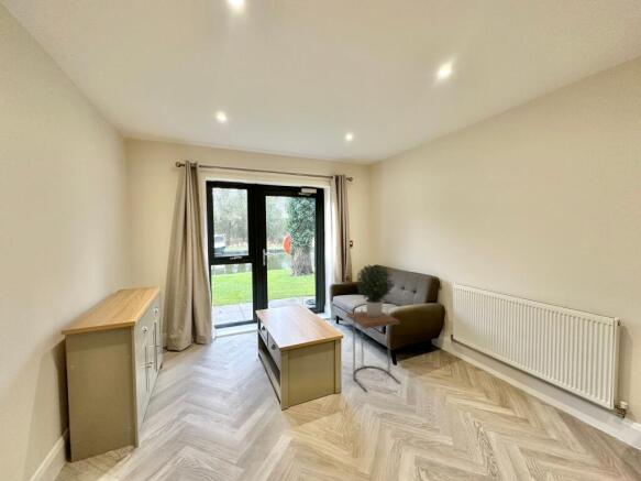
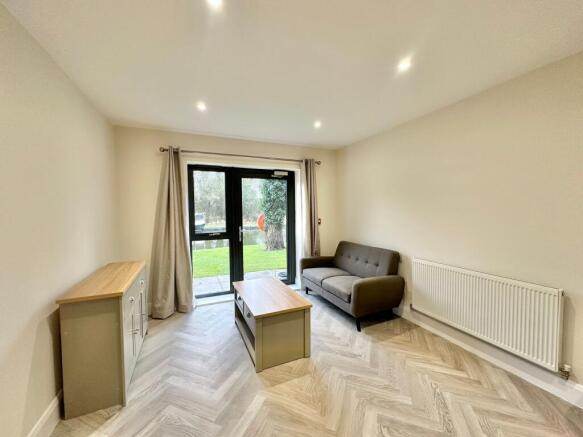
- side table (362, 346)
- potted plant (373, 289)
